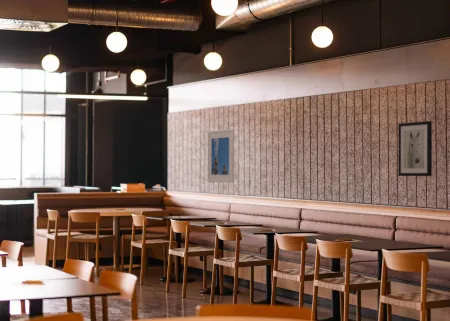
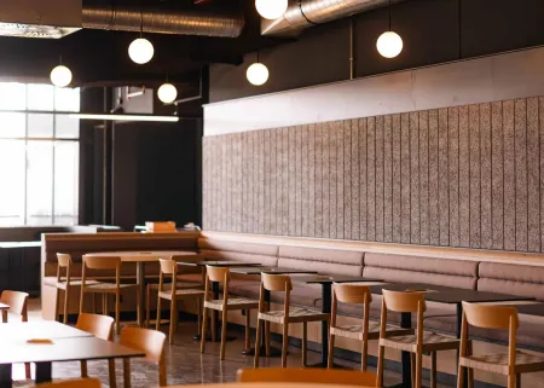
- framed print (220, 156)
- wall art (414, 149)
